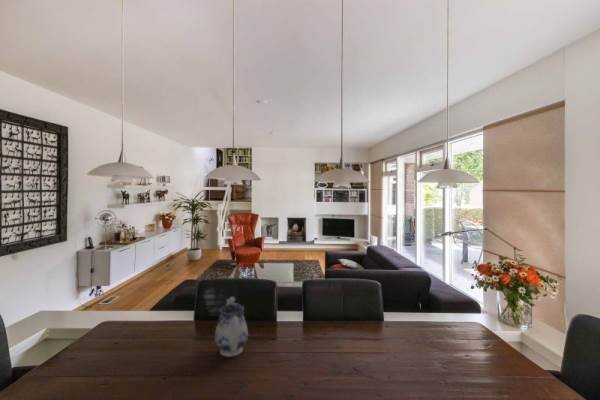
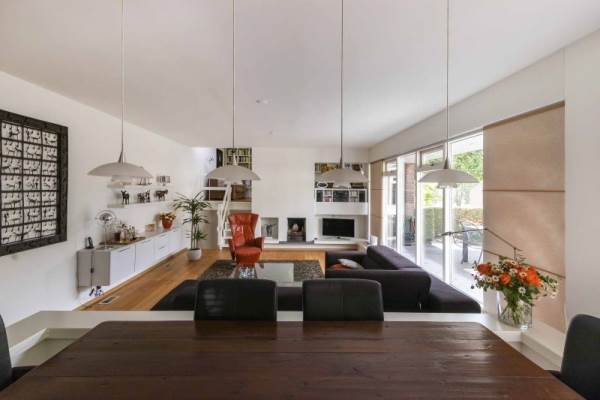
- teapot (231, 323)
